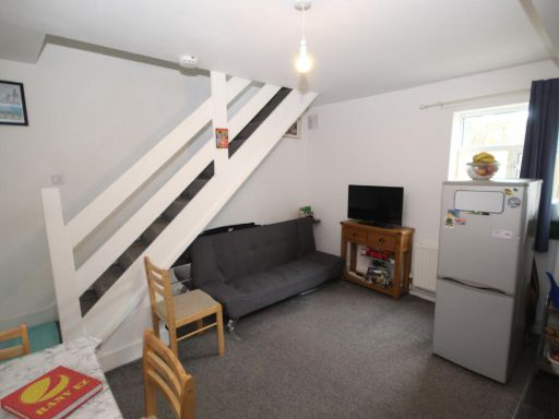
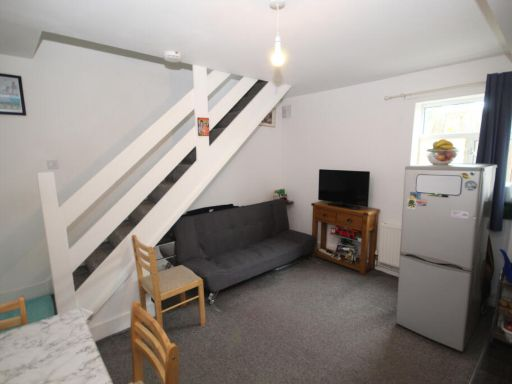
- book (52, 394)
